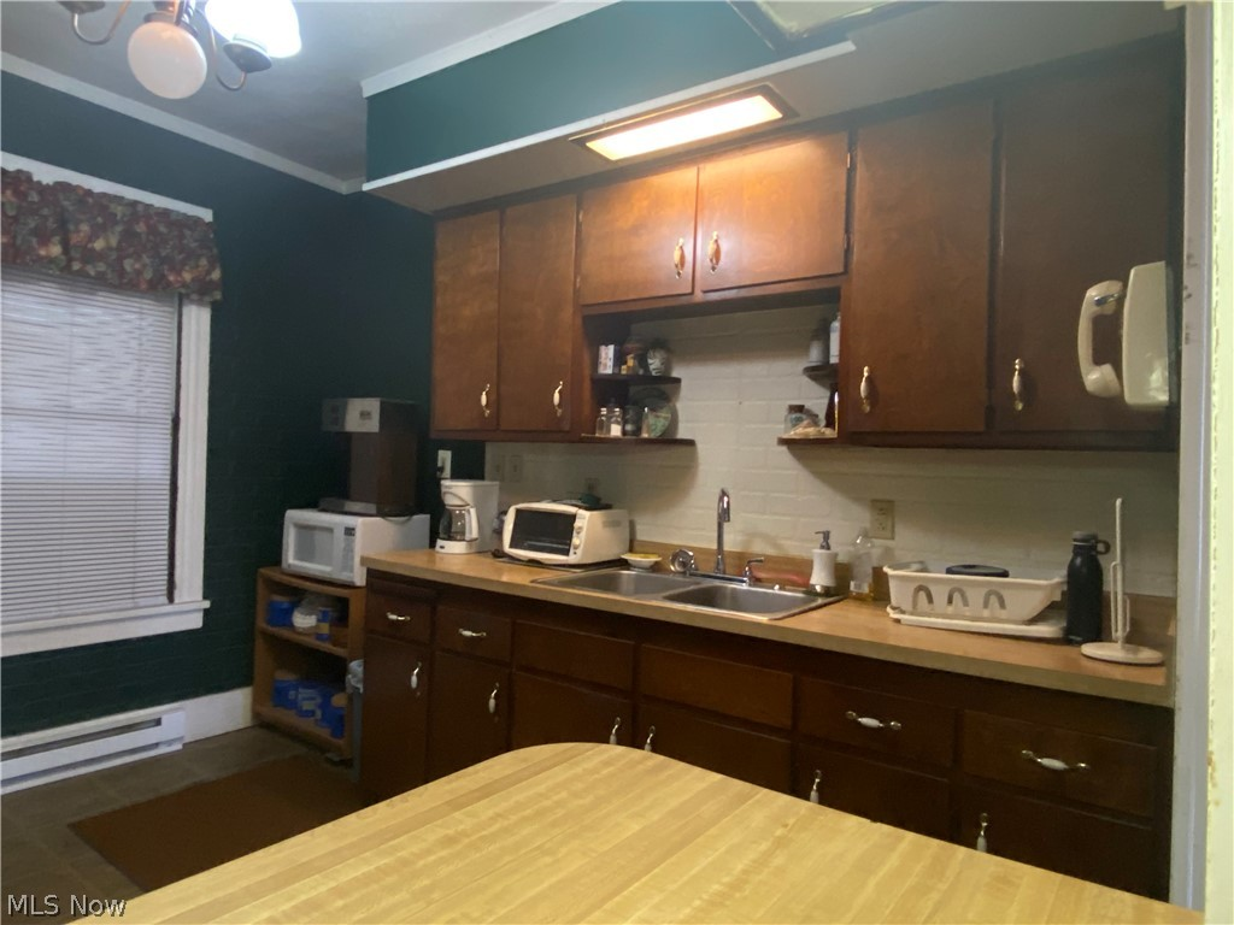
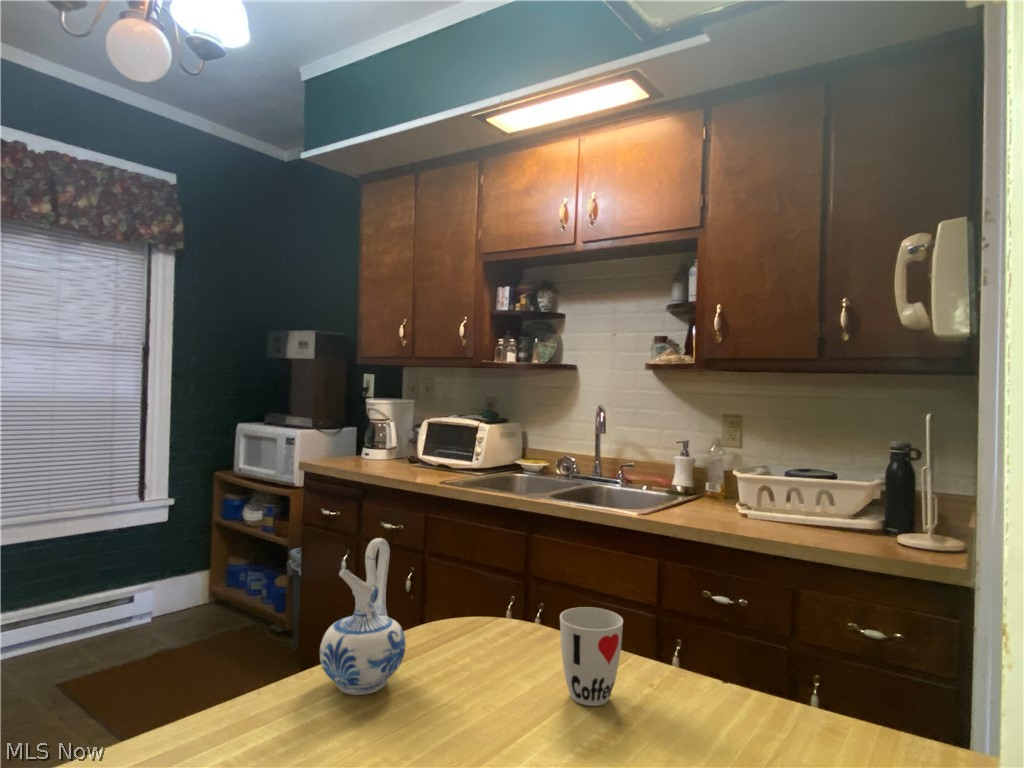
+ ceramic pitcher (364, 613)
+ cup (590, 656)
